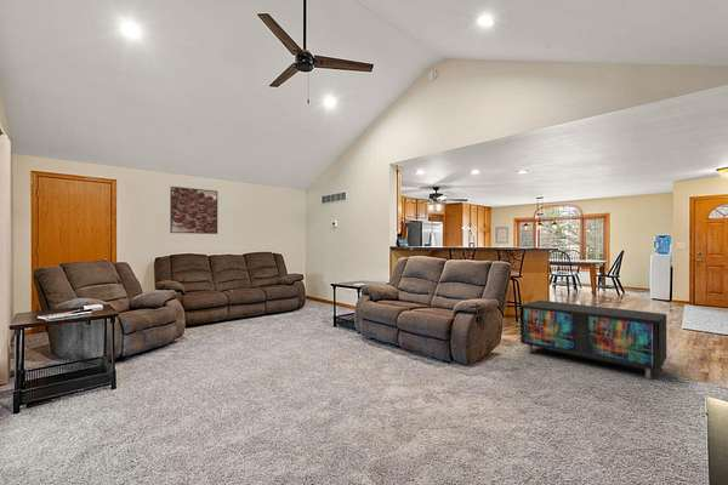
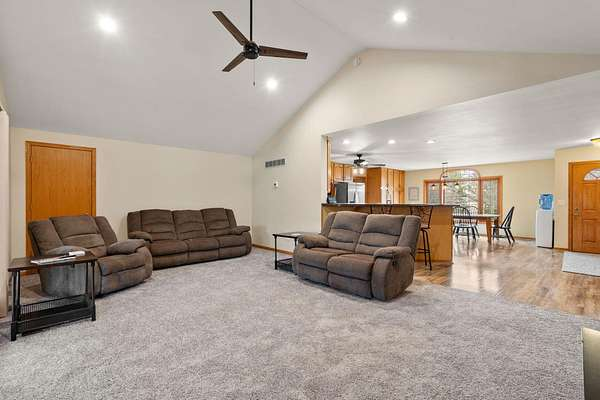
- storage cabinet (588, 333)
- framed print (194, 211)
